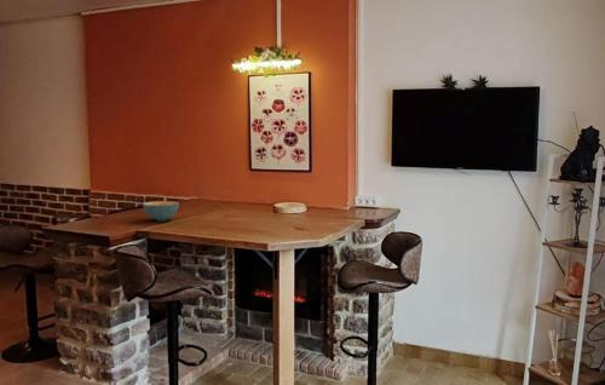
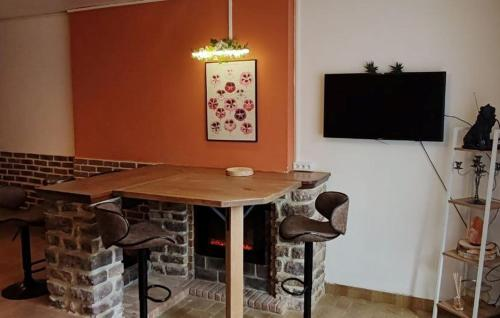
- cereal bowl (161, 211)
